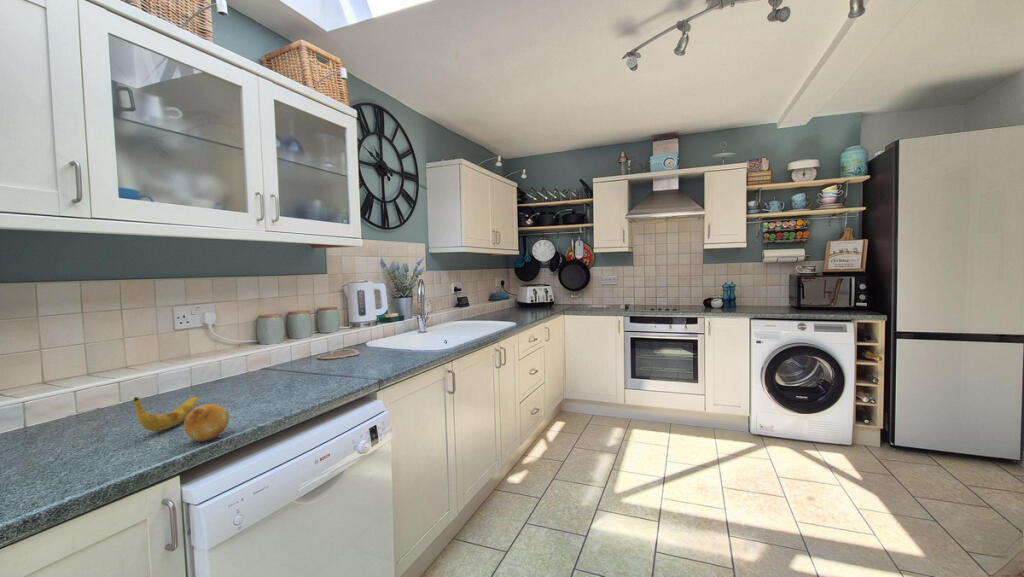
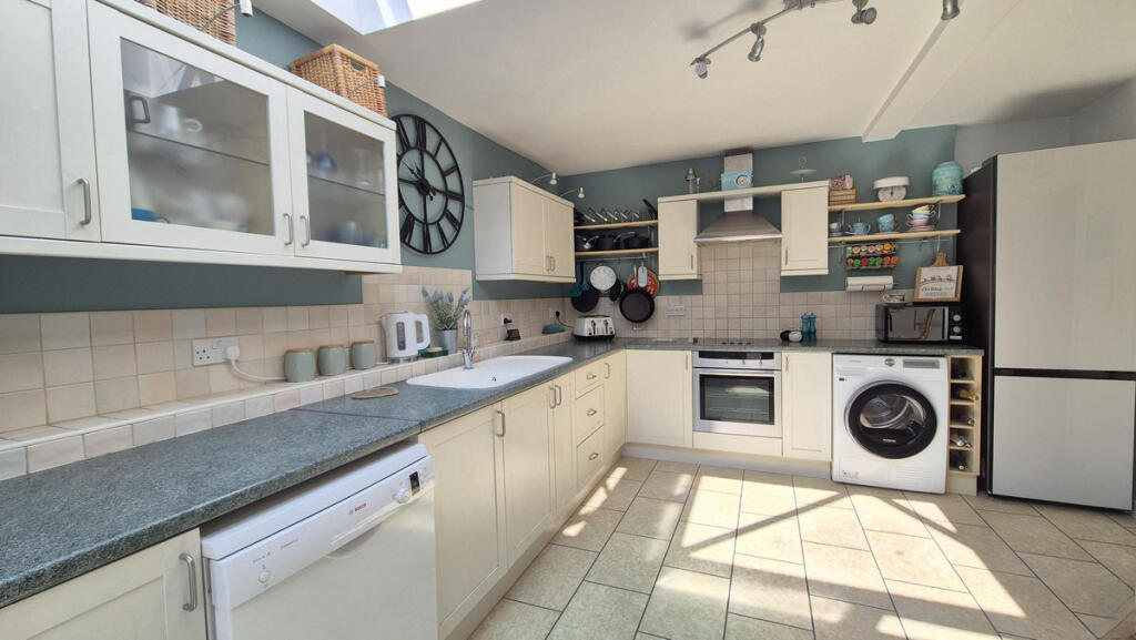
- banana (171, 411)
- fruit (206, 421)
